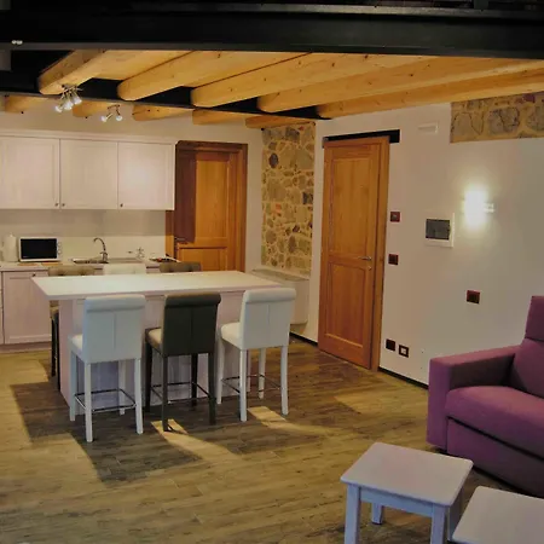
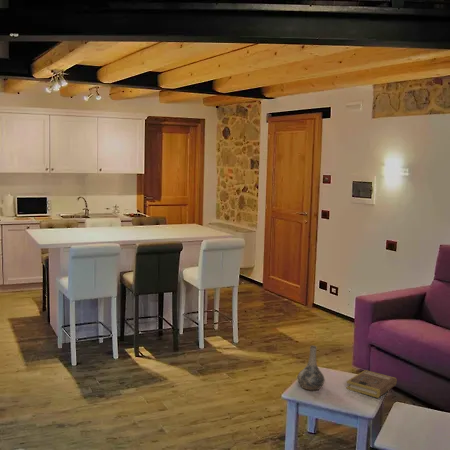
+ book (371, 383)
+ decorative vase (311, 366)
